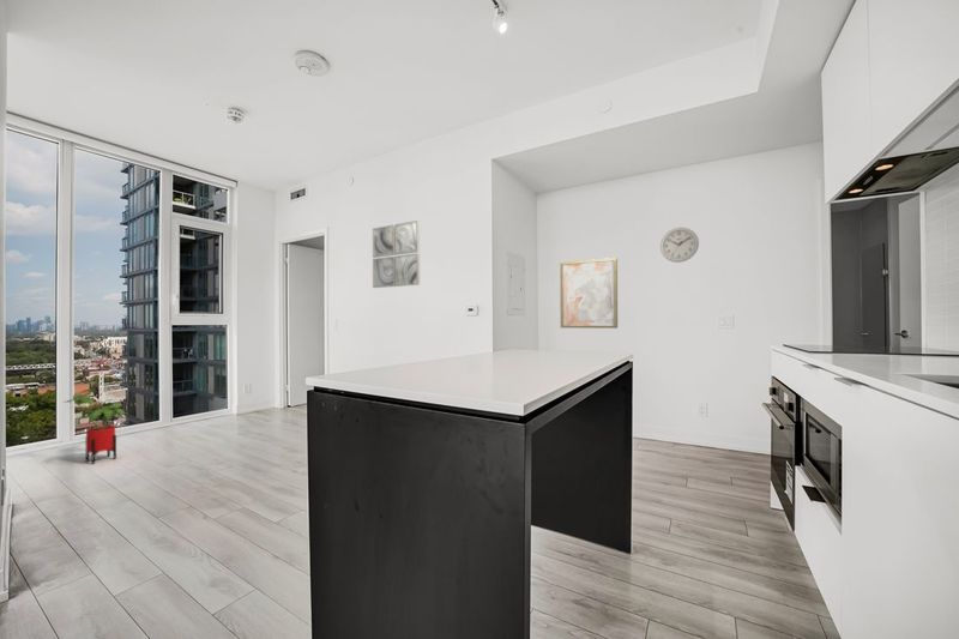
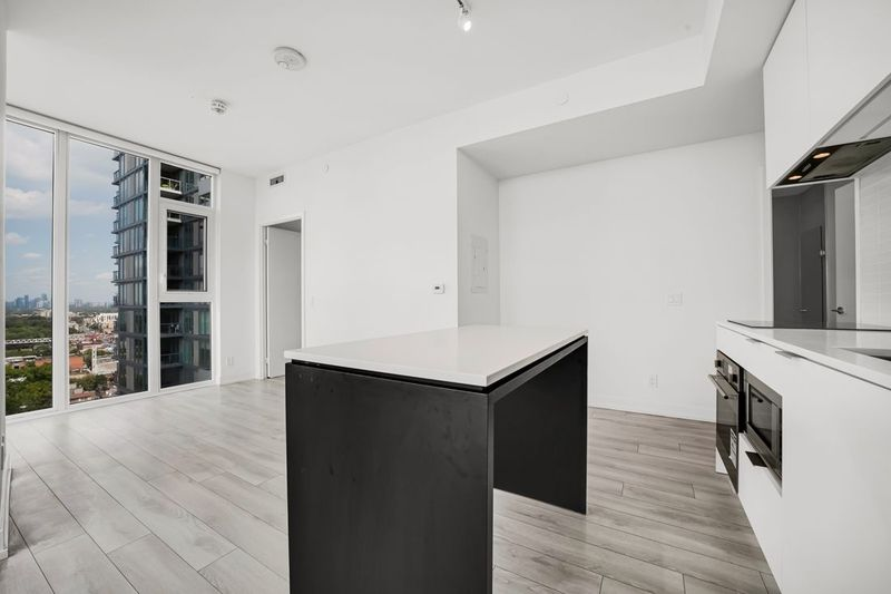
- wall art (394, 254)
- wall clock (678, 245)
- house plant (96, 426)
- wall art (587, 294)
